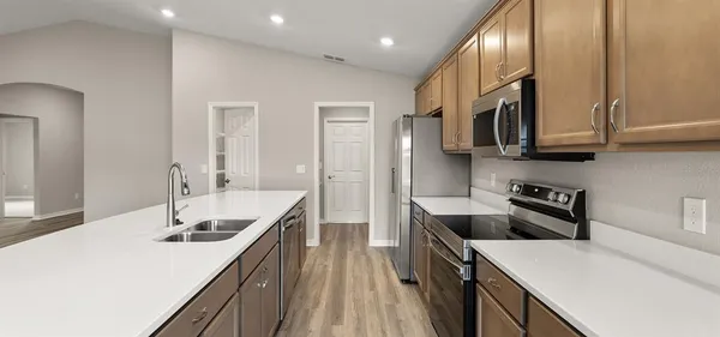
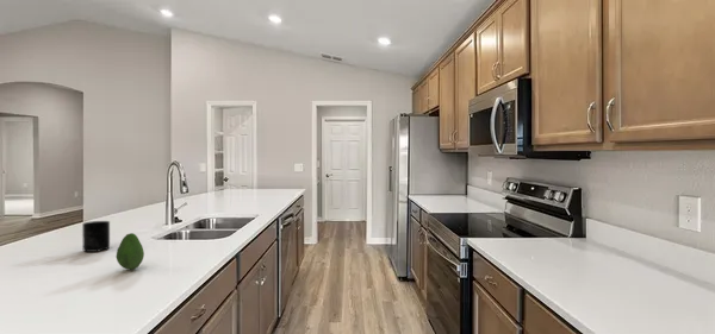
+ mug (97, 235)
+ fruit (130, 251)
